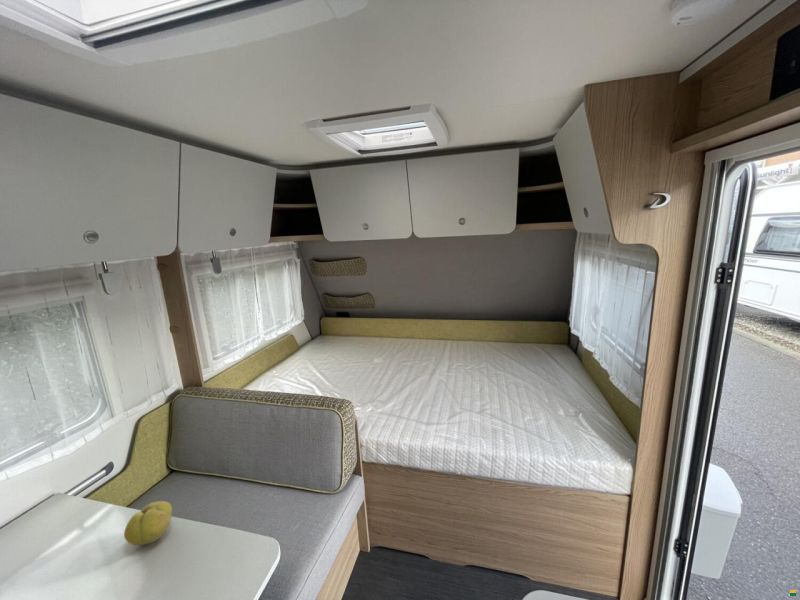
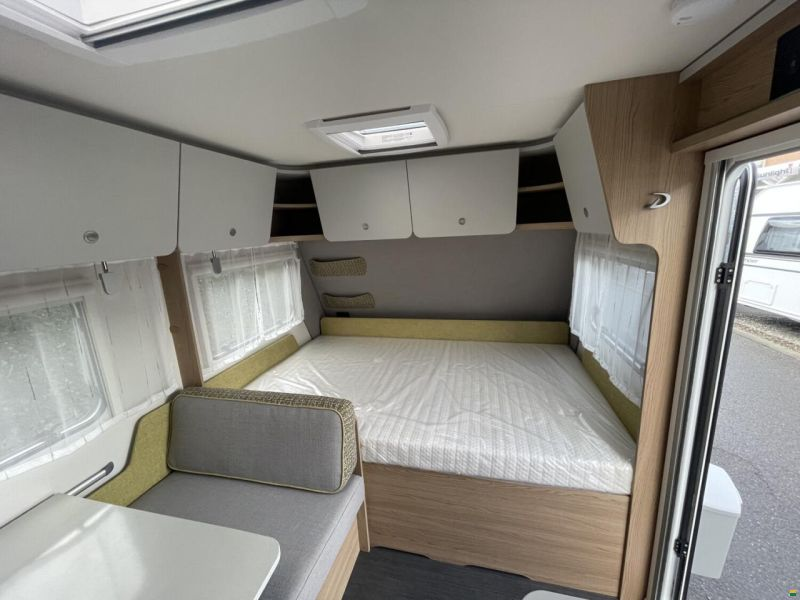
- fruit (150, 523)
